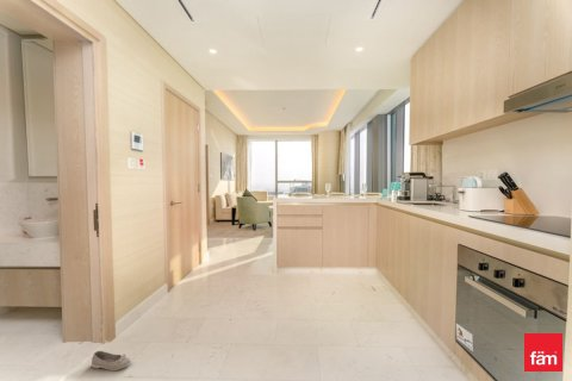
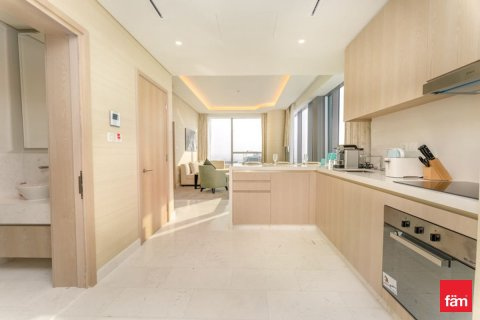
- shoe (111, 358)
